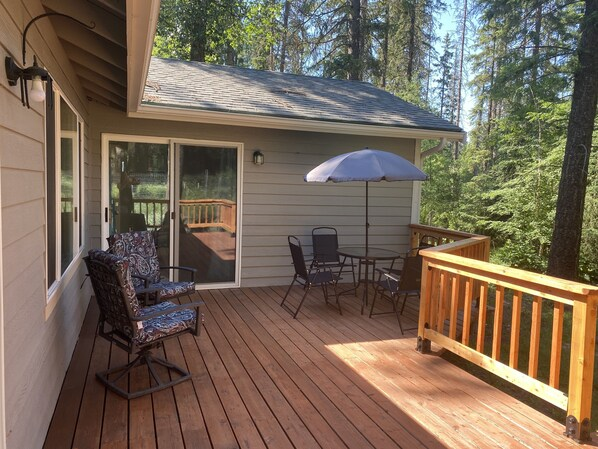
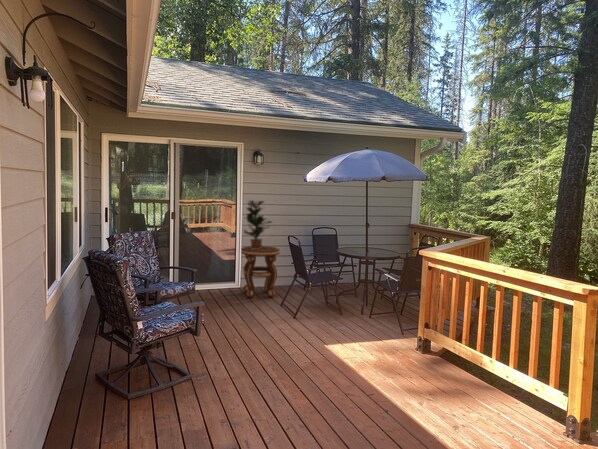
+ side table (260, 270)
+ potted plant (259, 224)
